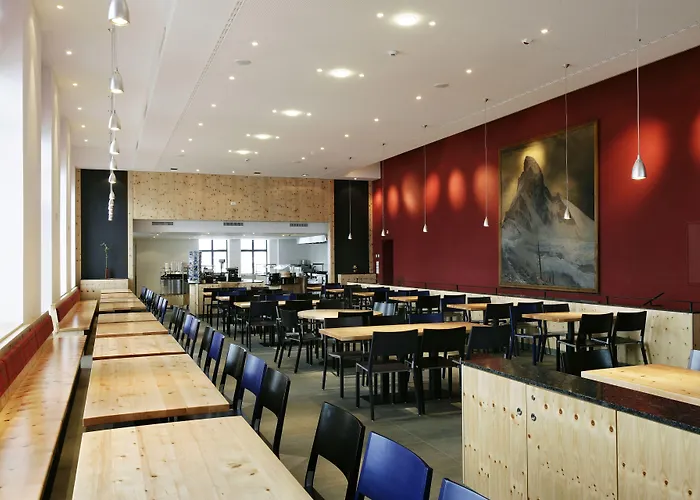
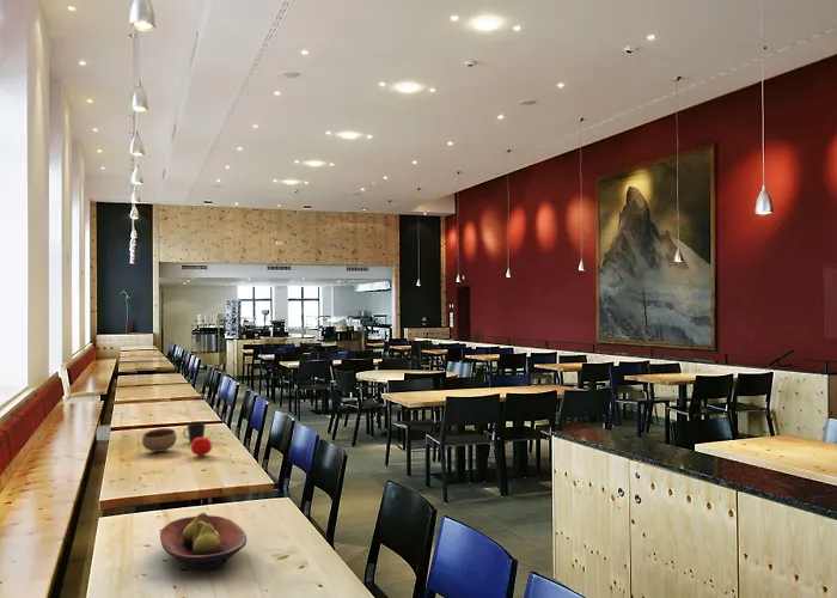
+ cup (194, 433)
+ apple (201, 445)
+ bowl (159, 440)
+ fruit bowl (202, 536)
